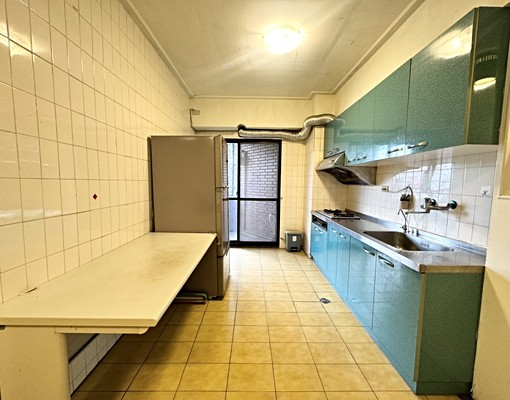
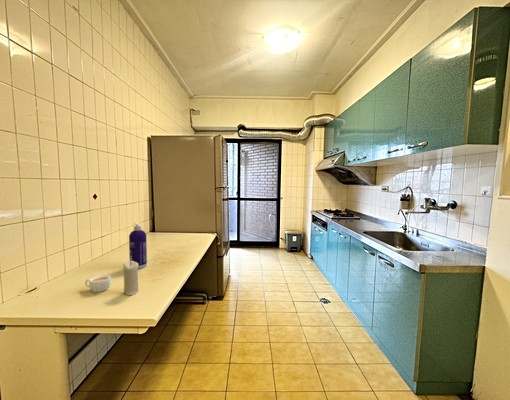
+ spray bottle (138, 245)
+ candle (131, 276)
+ coffee cup (97, 283)
